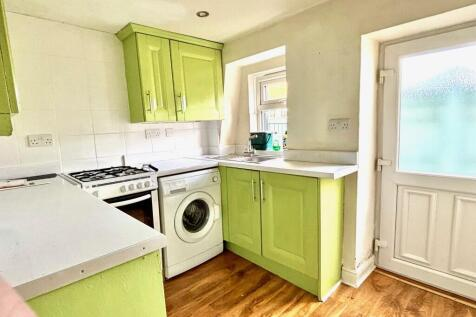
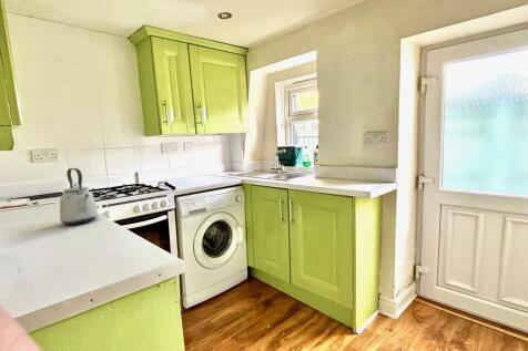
+ kettle (79, 195)
